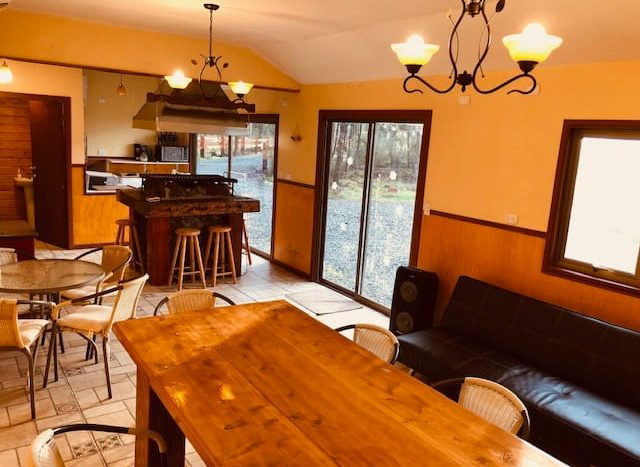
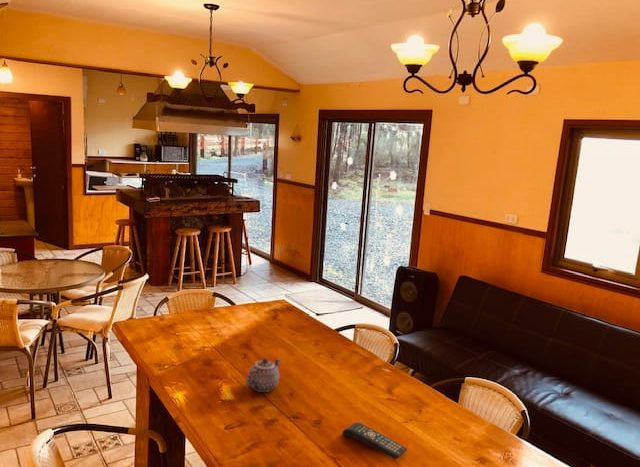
+ remote control (373, 439)
+ teapot (264, 373)
